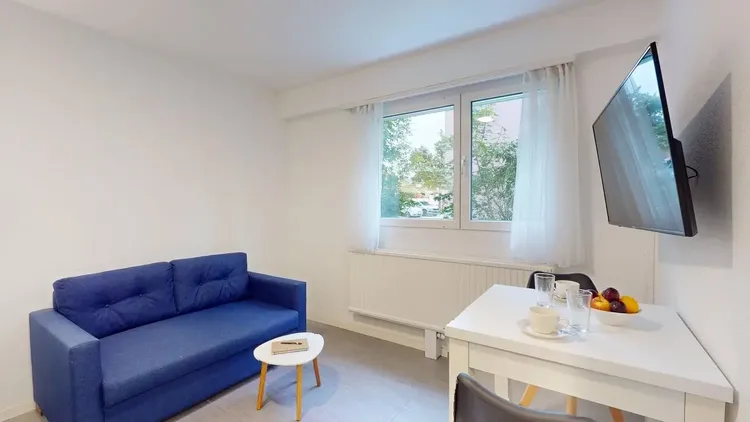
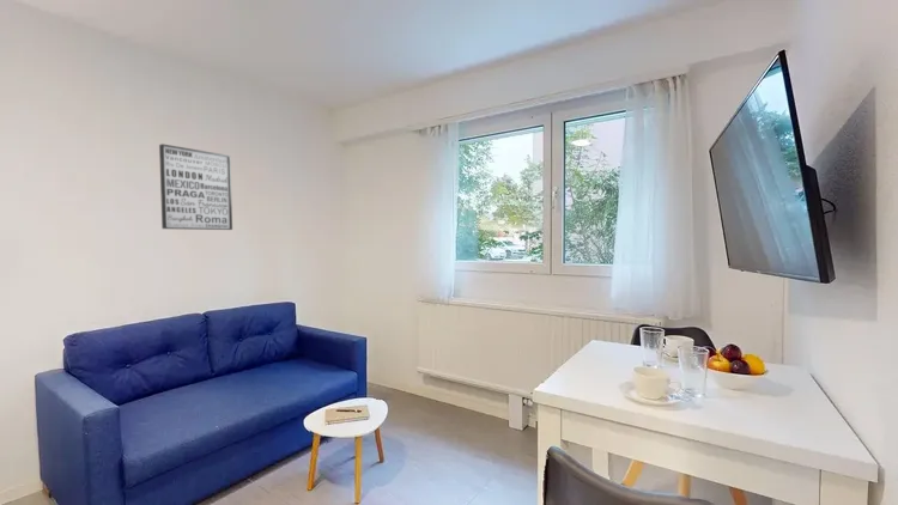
+ wall art (198, 189)
